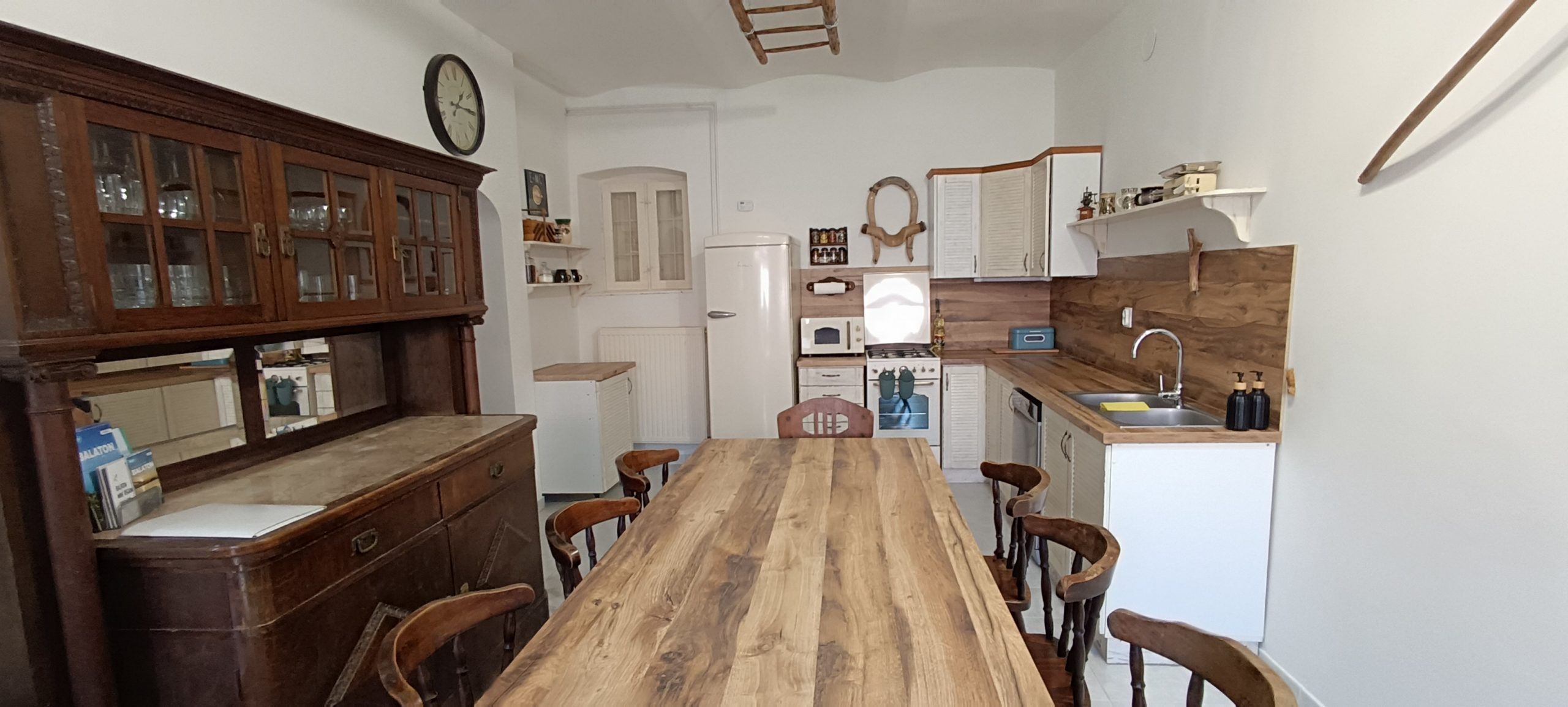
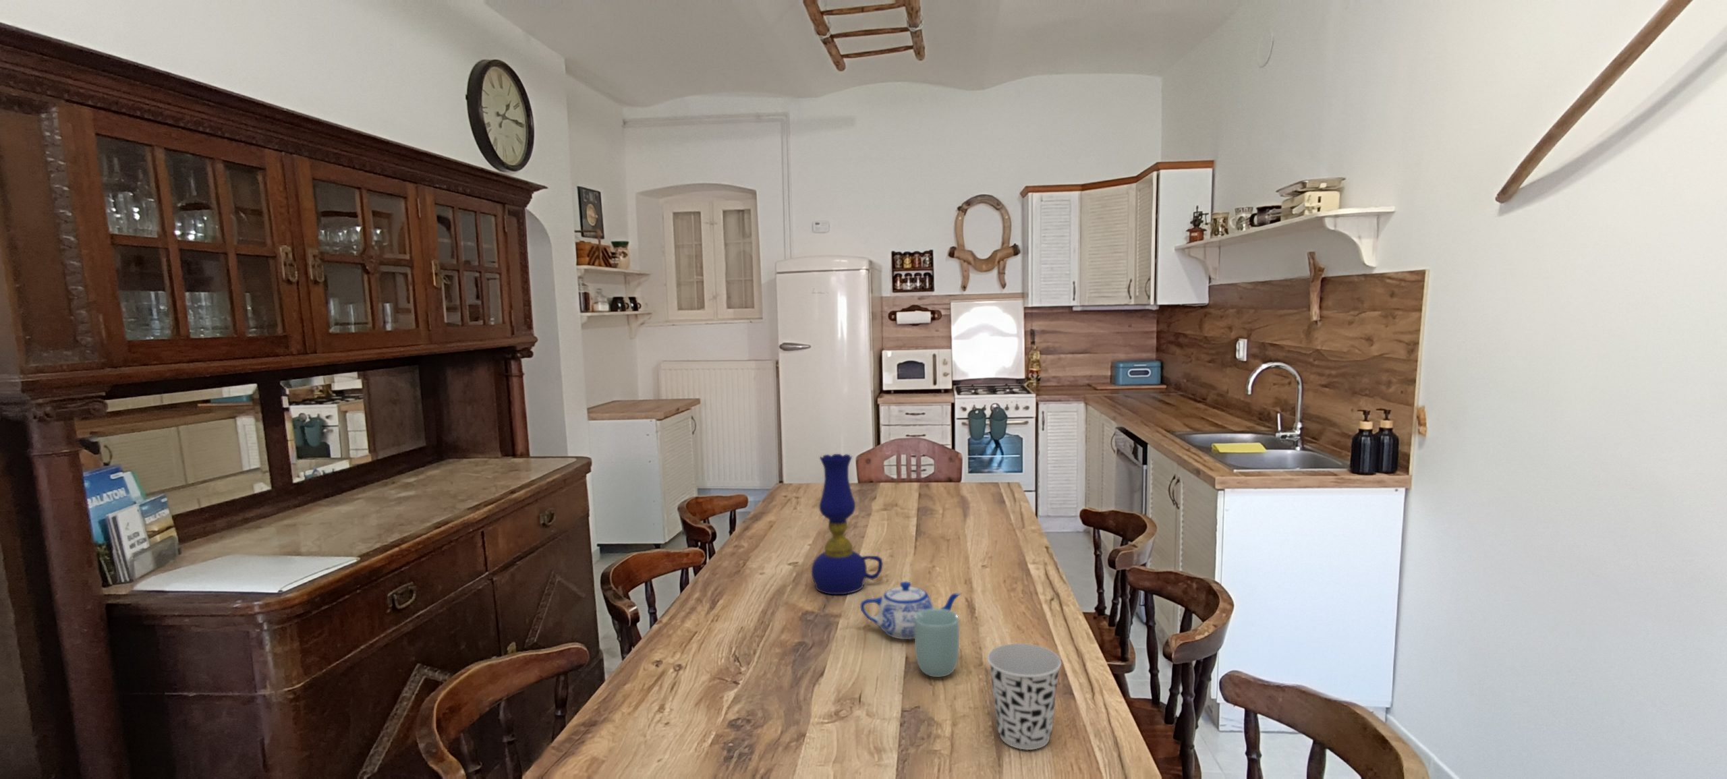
+ cup (1024, 697)
+ teapot (911, 606)
+ oil lamp (845, 521)
+ cup (936, 645)
